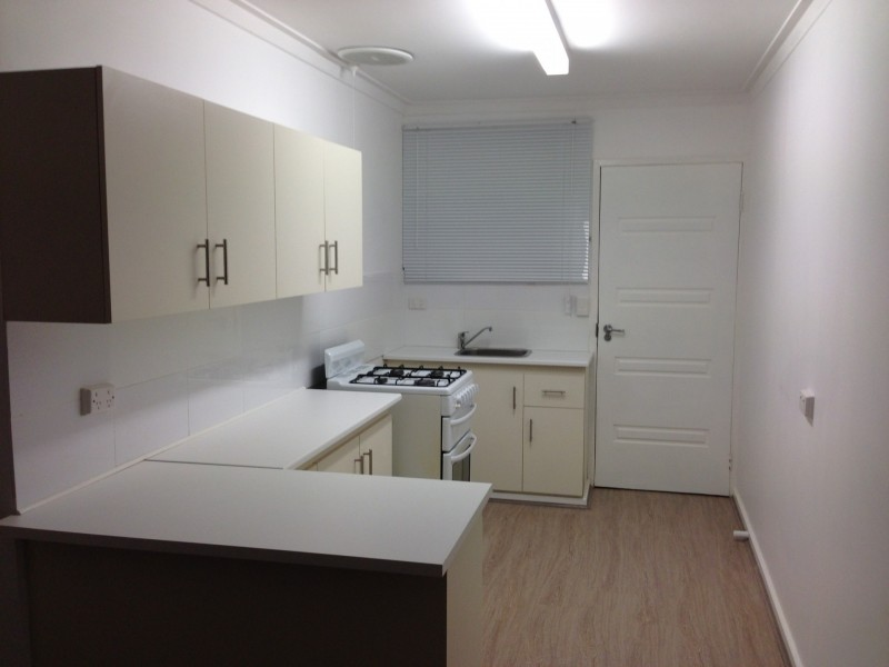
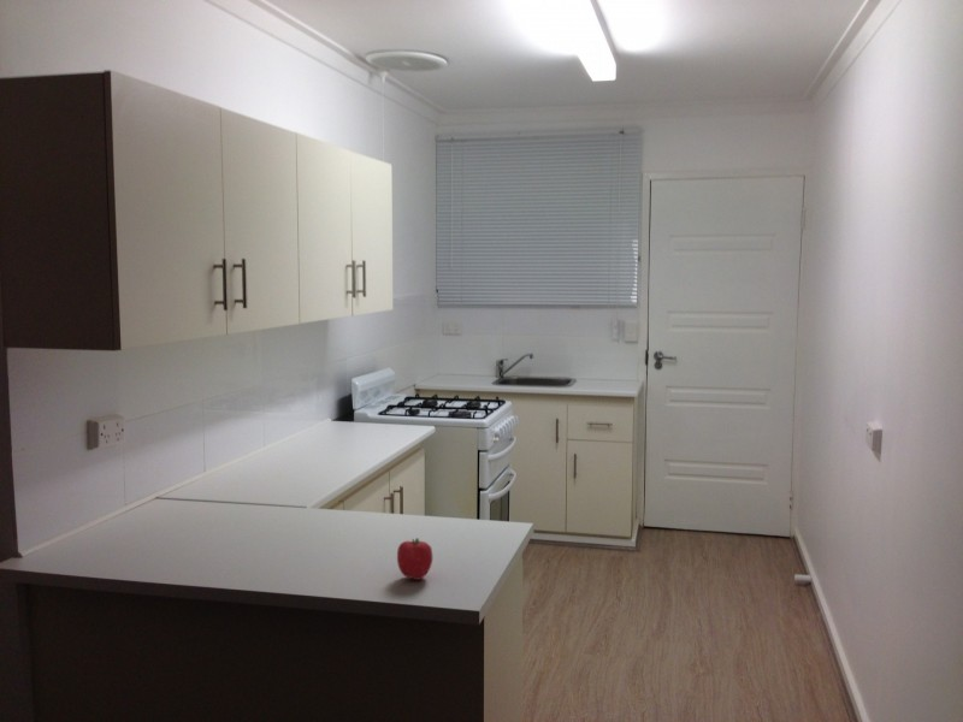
+ fruit (414, 557)
